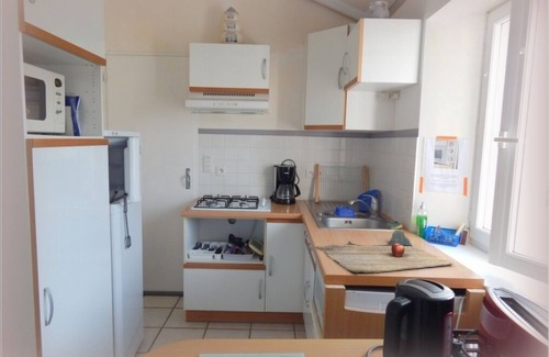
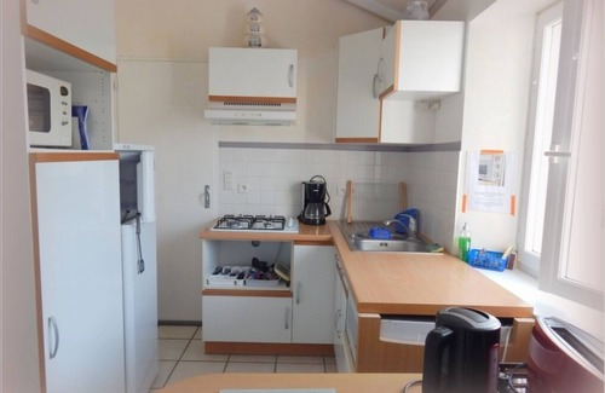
- cutting board (380, 248)
